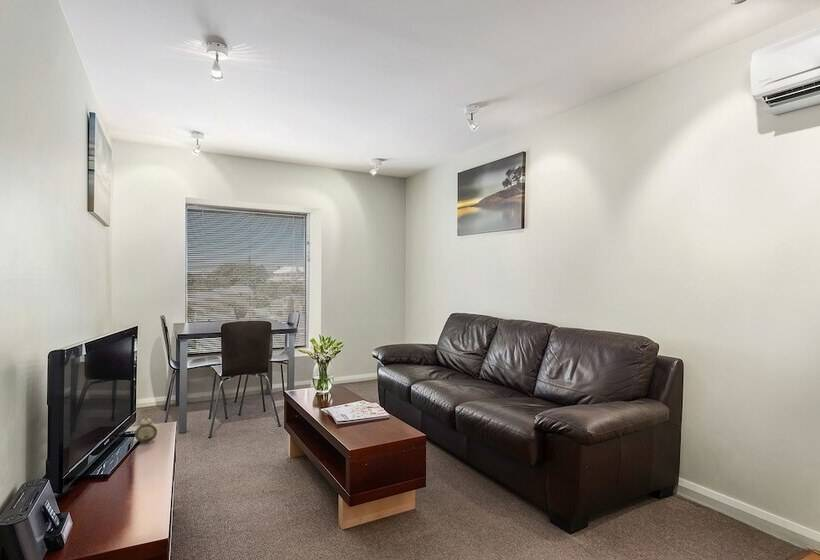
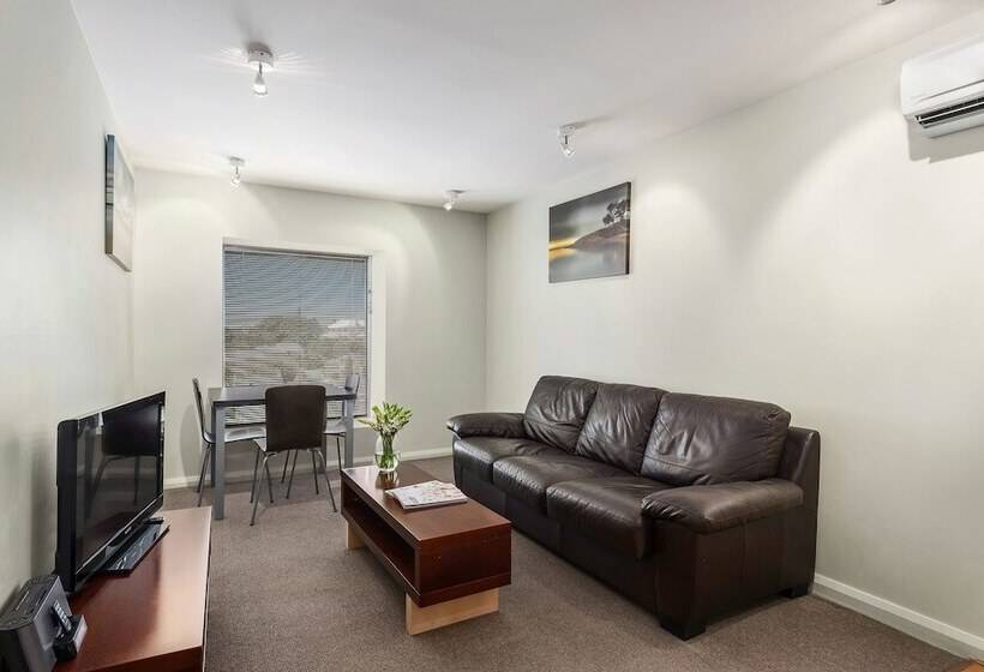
- alarm clock (146, 427)
